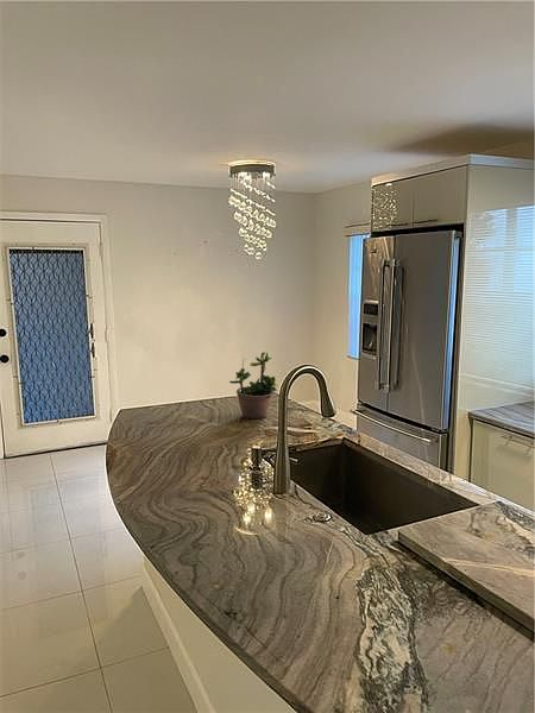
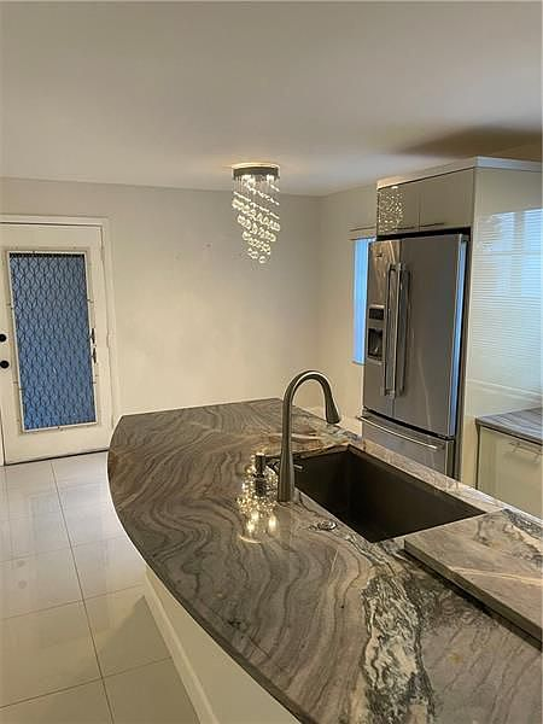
- potted plant (256, 383)
